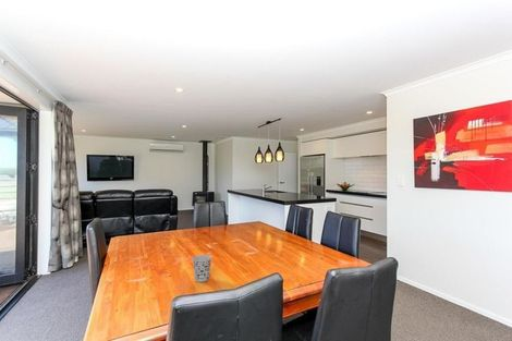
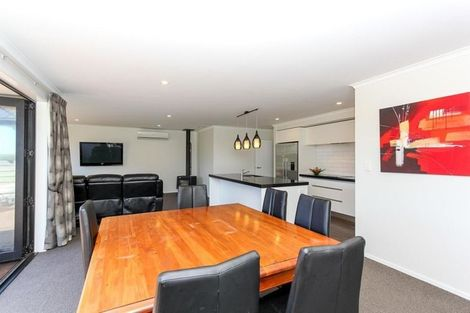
- cup (202, 268)
